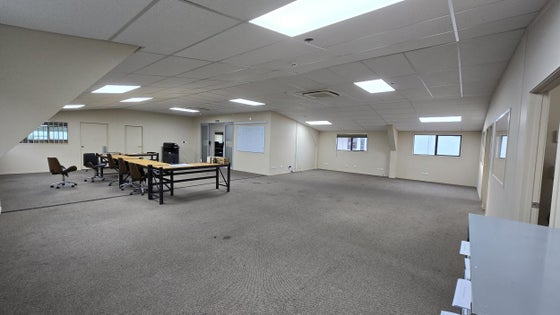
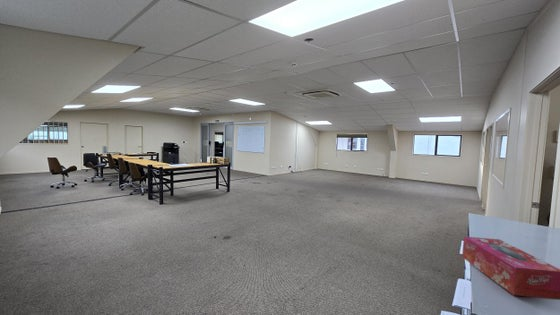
+ tissue box (505, 263)
